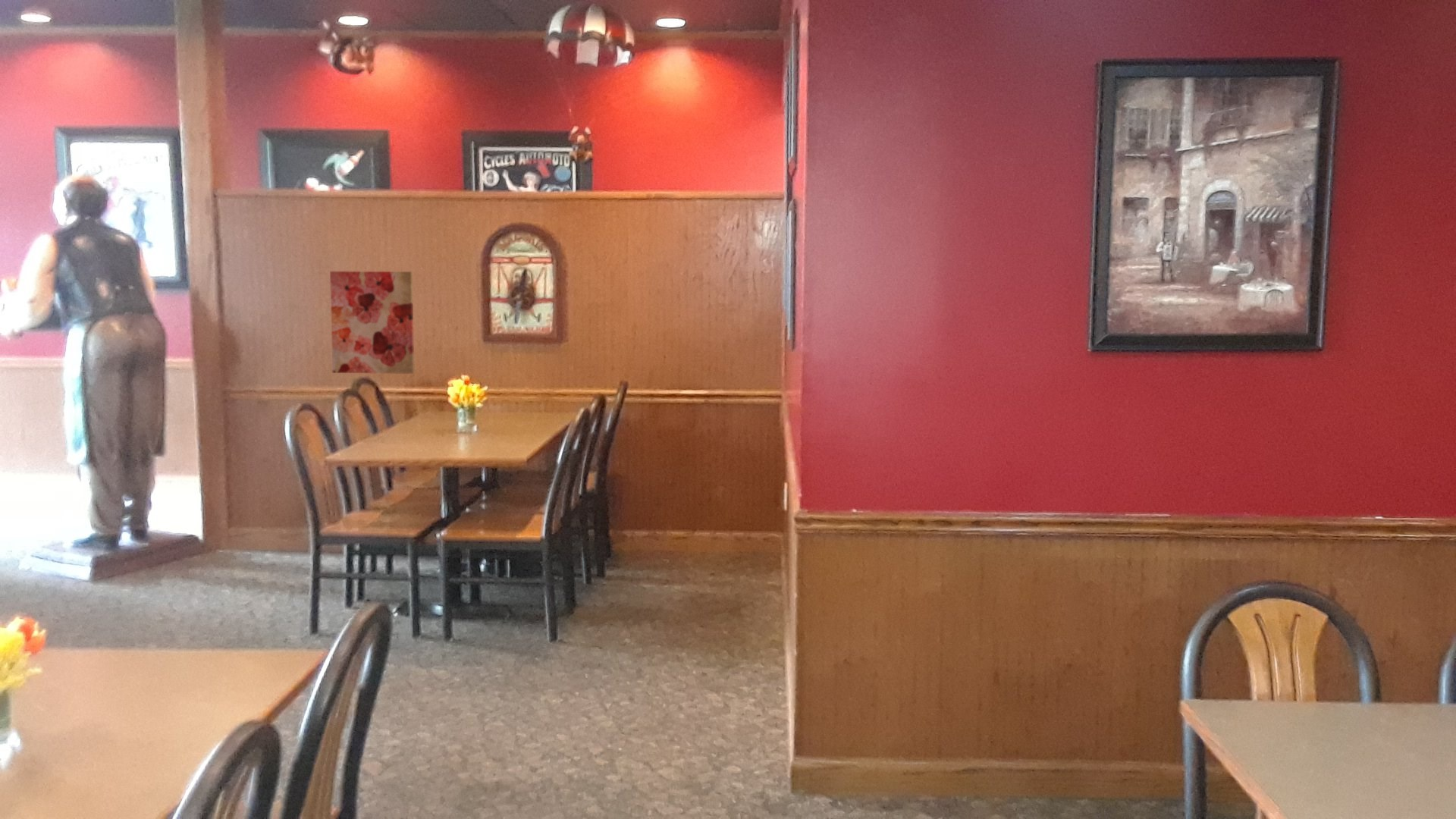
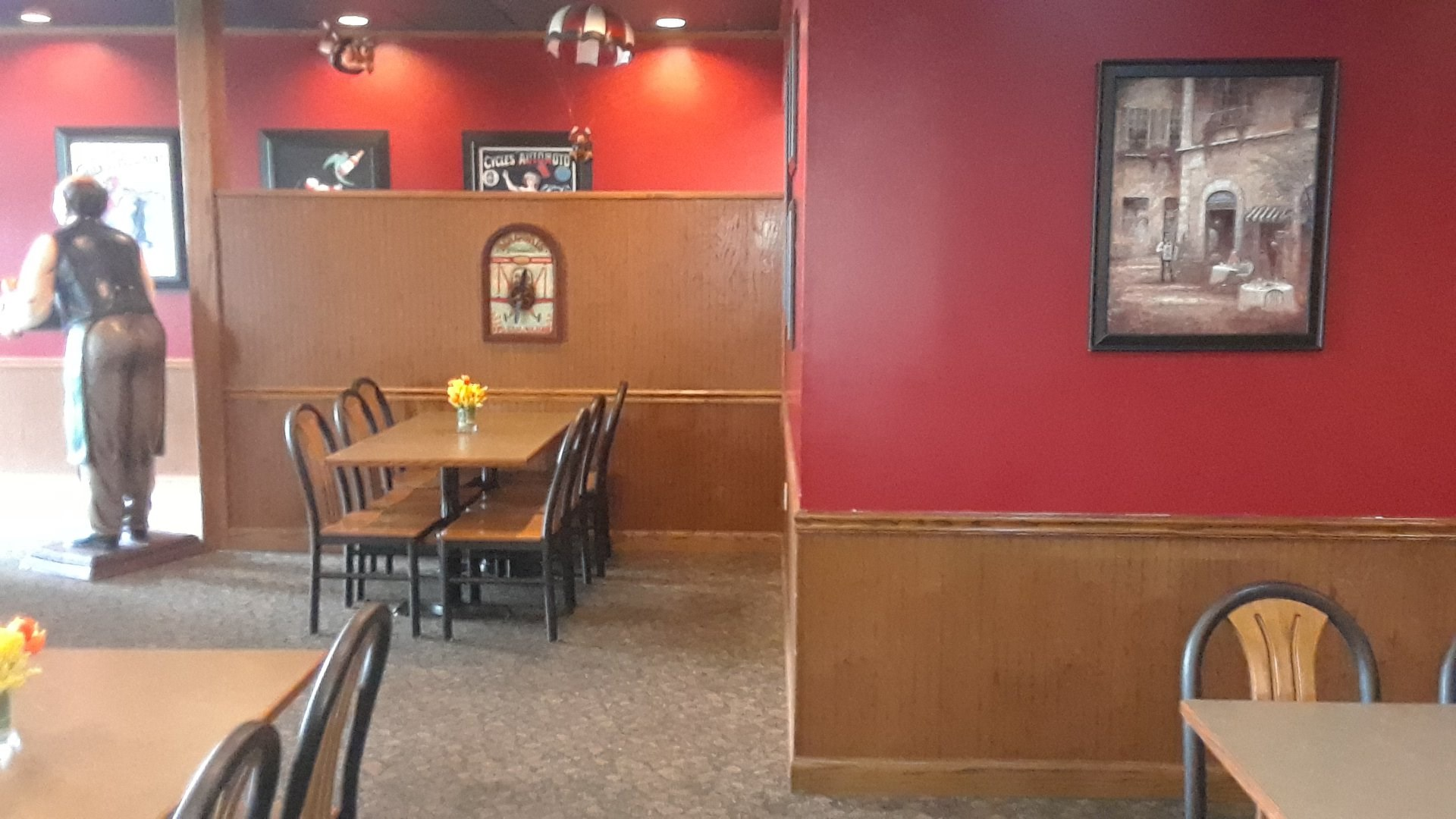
- wall art (372, 322)
